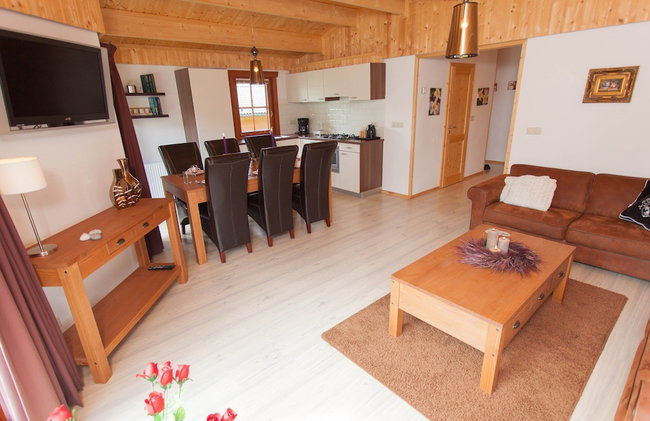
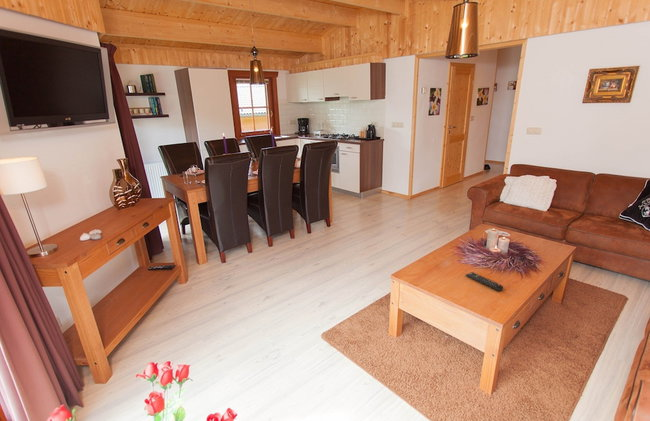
+ remote control (483, 281)
